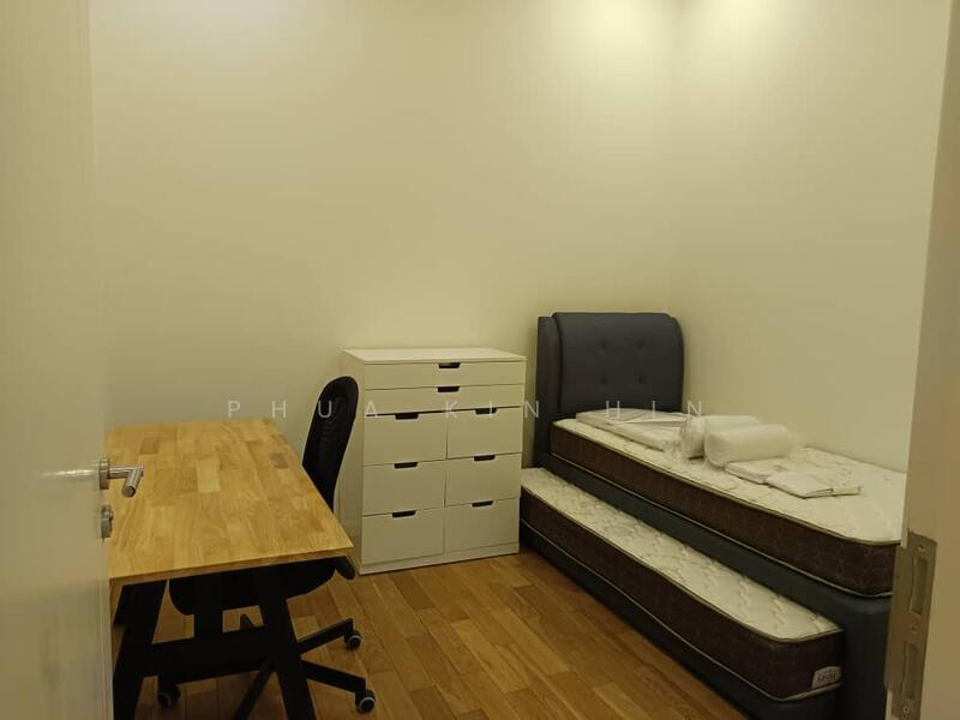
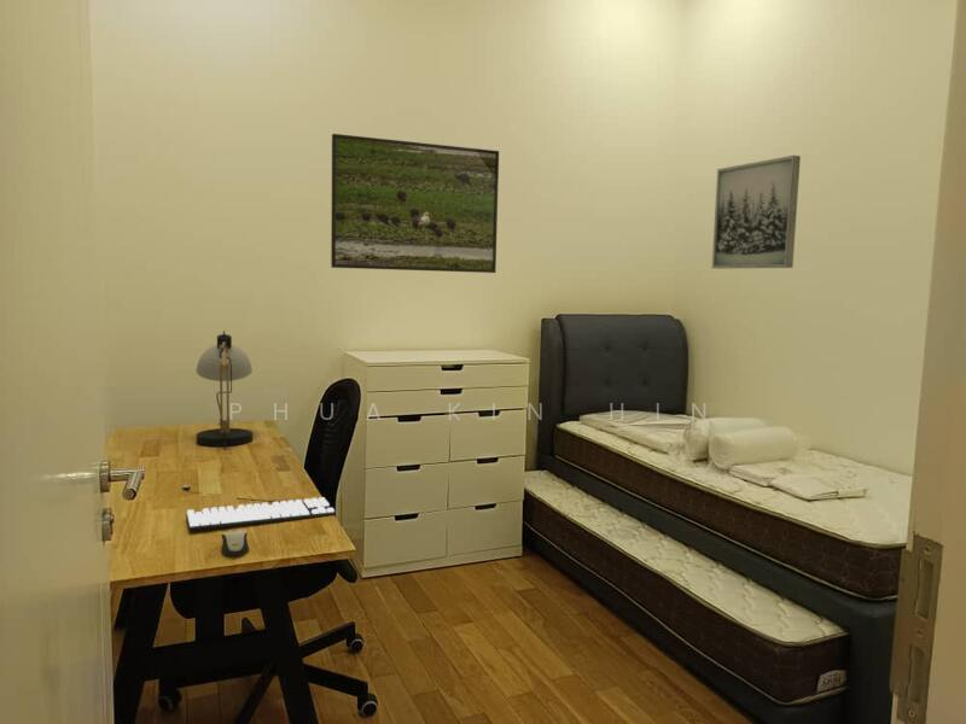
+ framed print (418, 206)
+ keyboard (254, 500)
+ computer mouse (234, 539)
+ wall art (752, 215)
+ desk lamp (227, 385)
